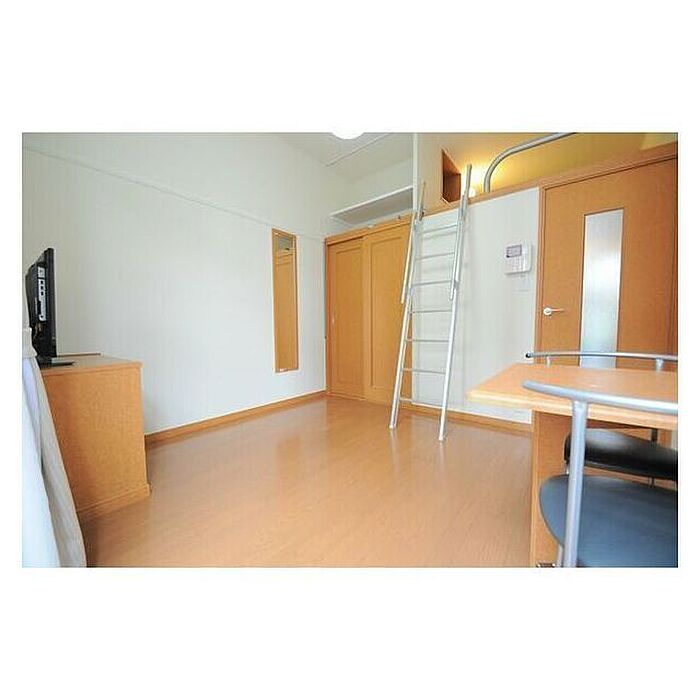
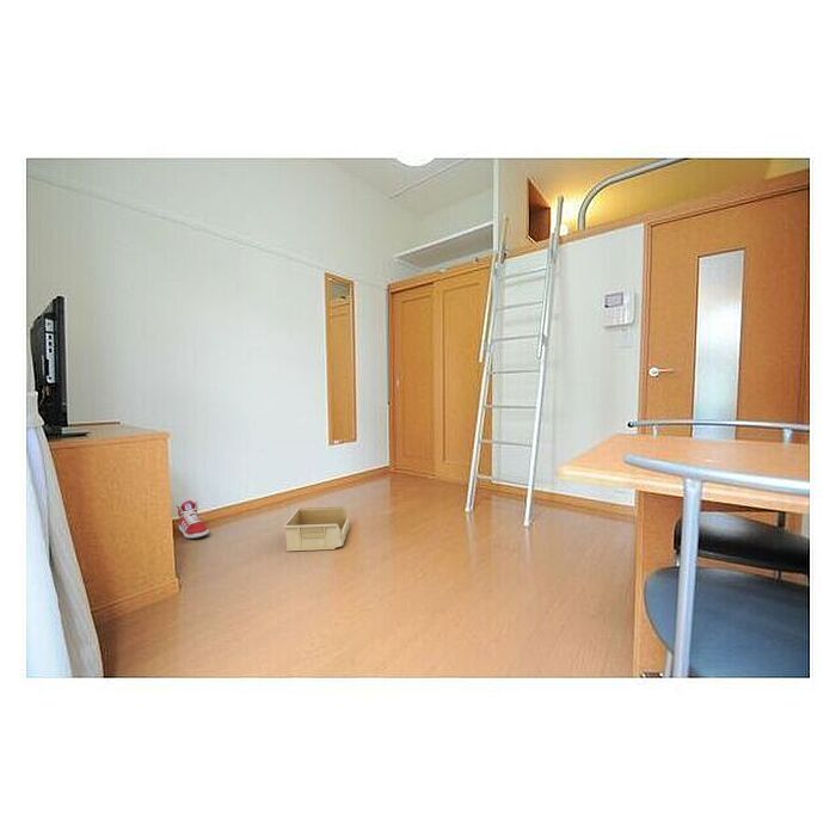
+ storage bin (319, 527)
+ sneaker (191, 517)
